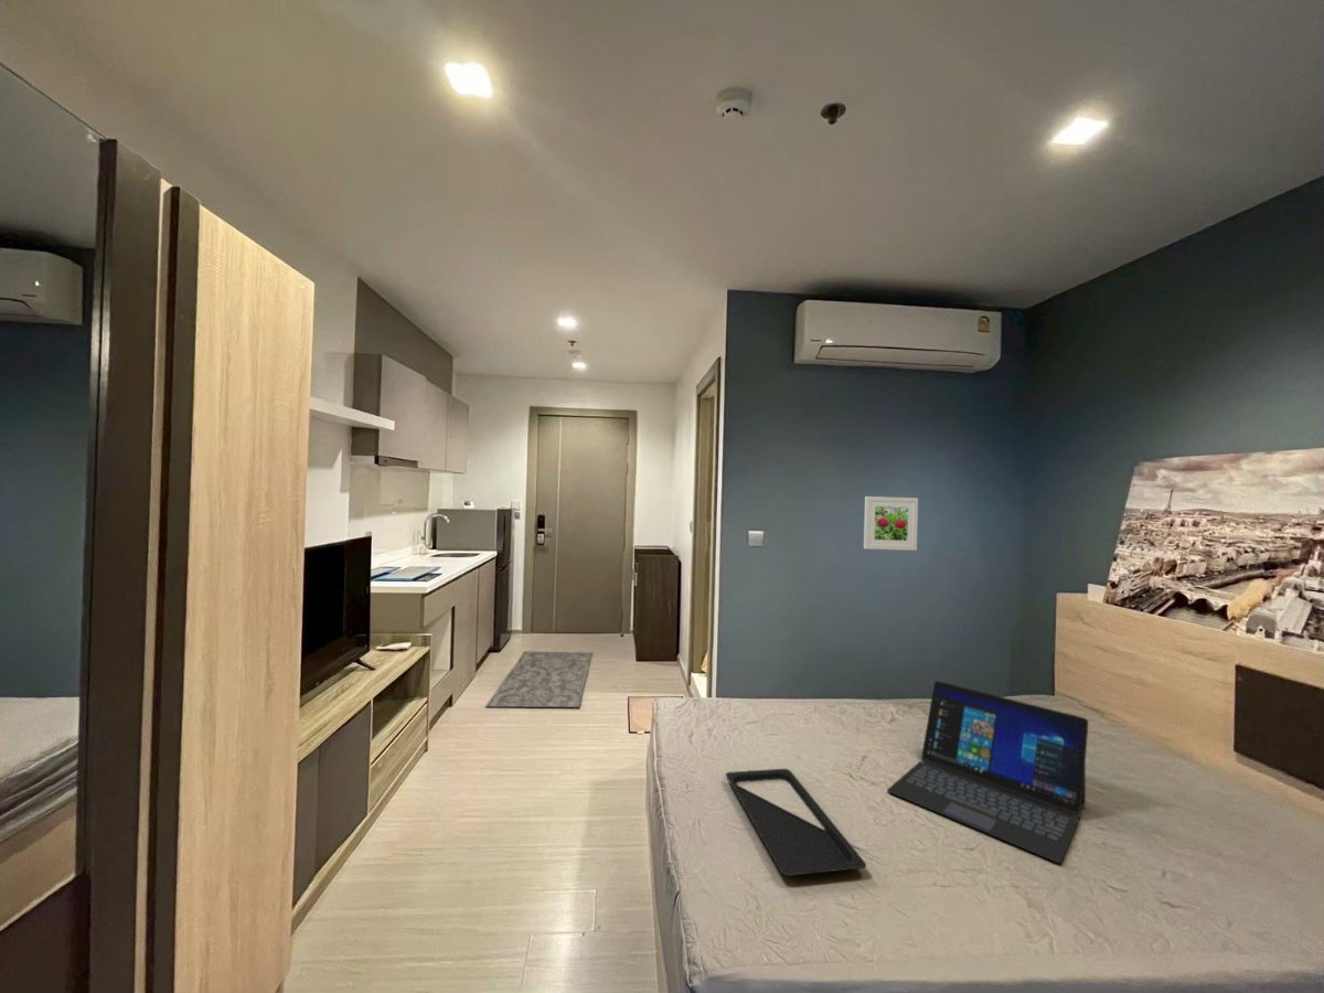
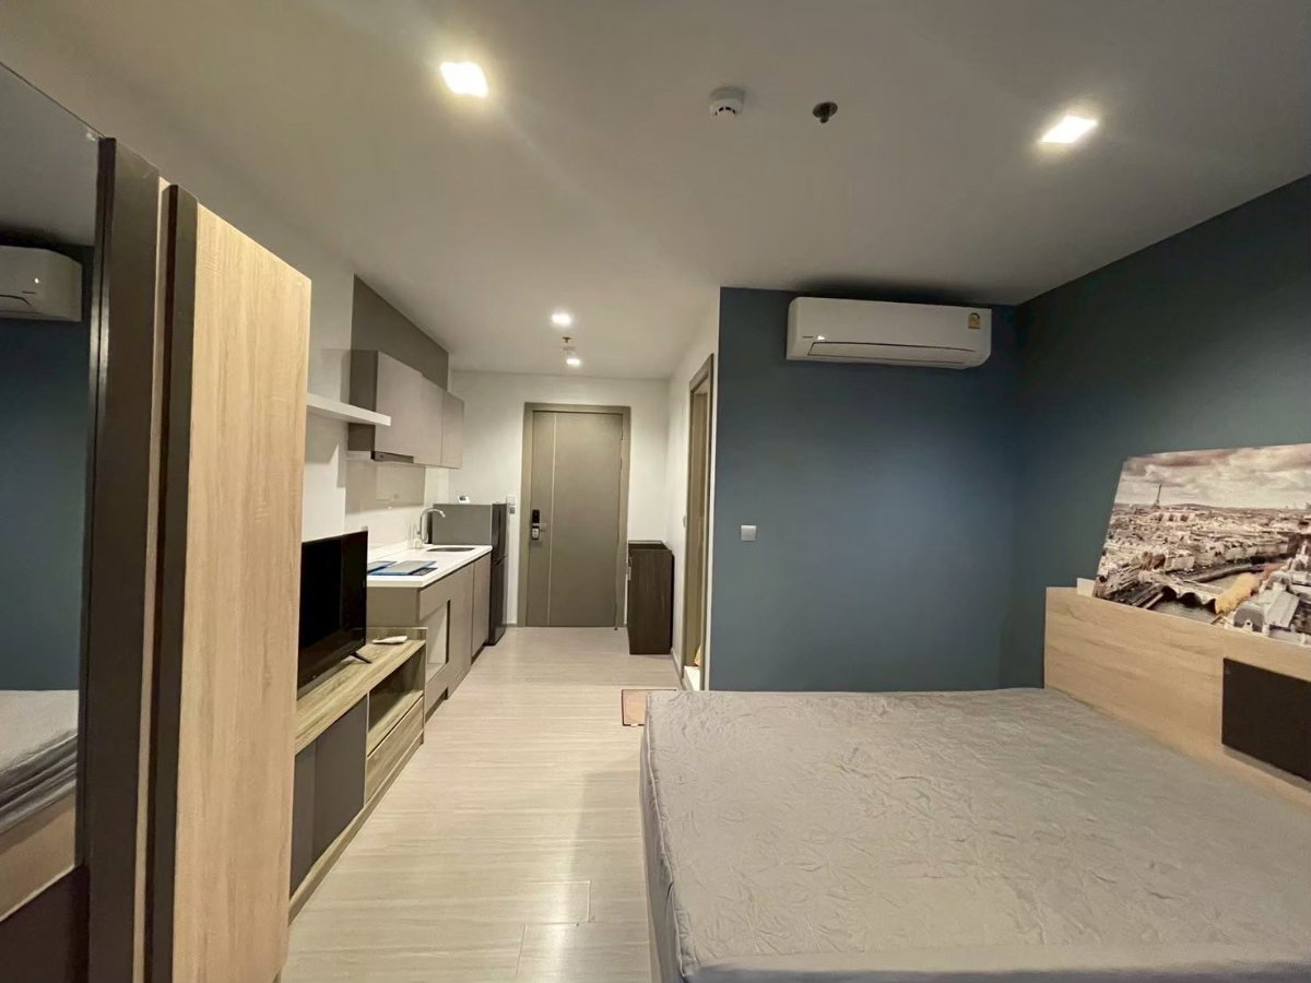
- rug (547, 674)
- serving tray (786, 816)
- laptop (986, 755)
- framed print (890, 523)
